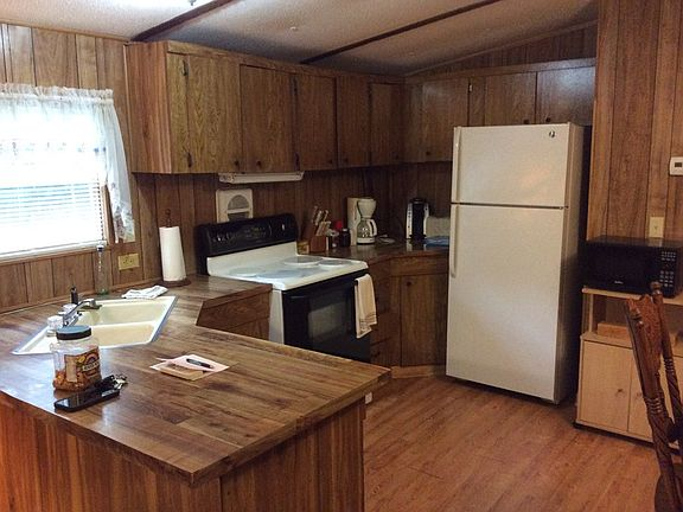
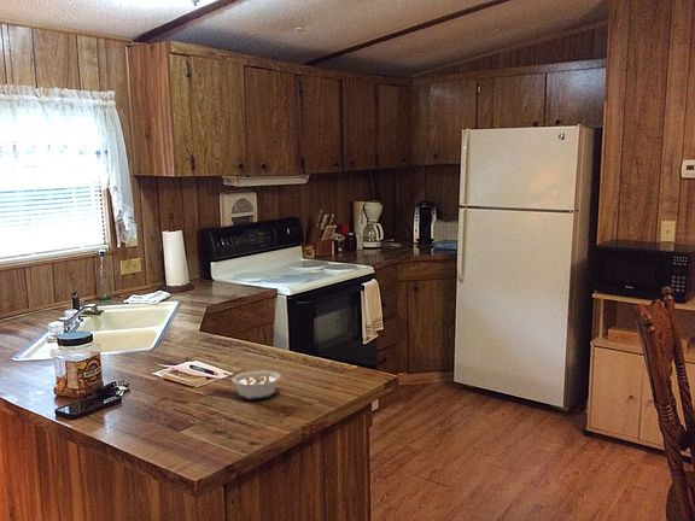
+ legume (255, 384)
